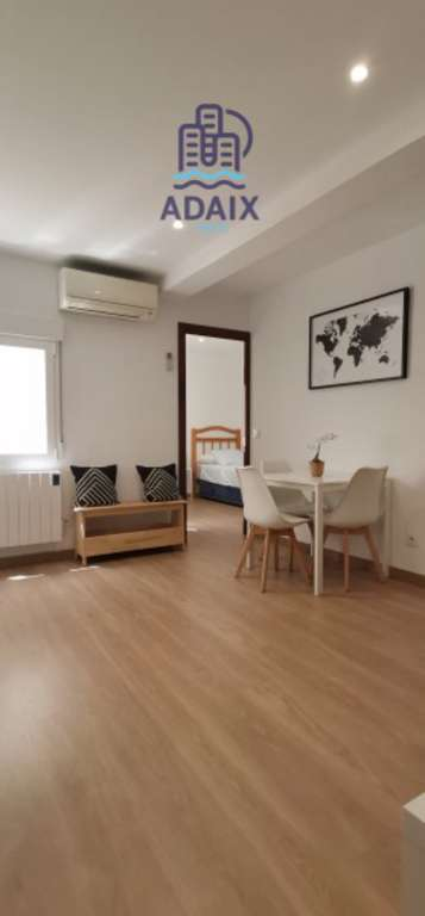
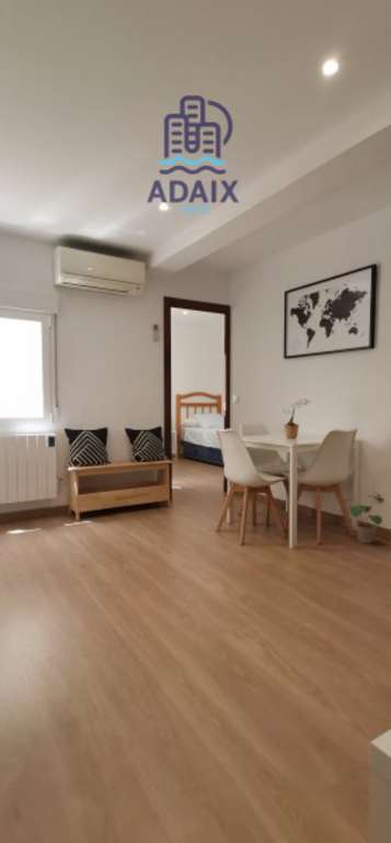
+ potted plant (365, 519)
